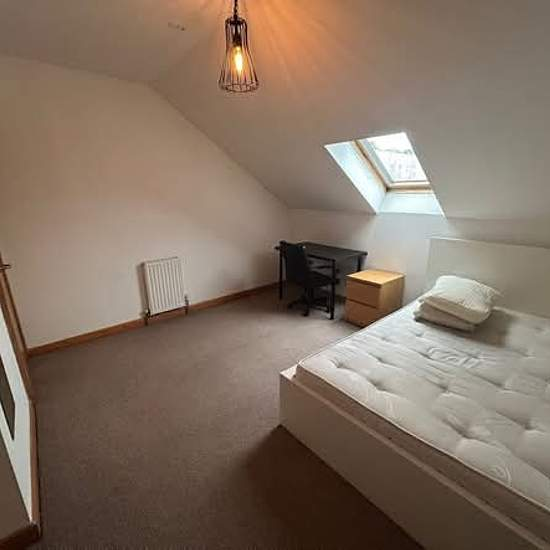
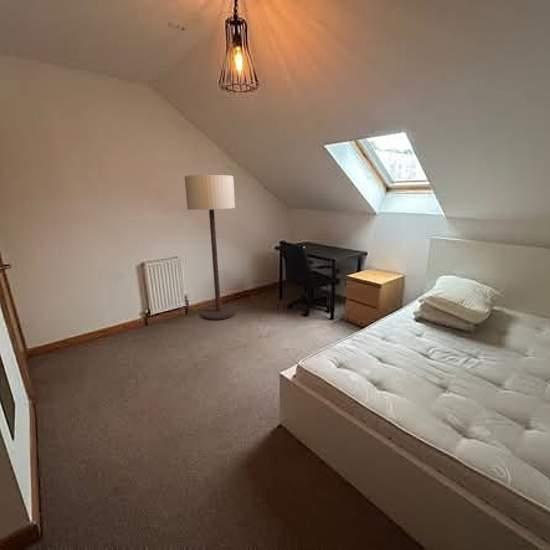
+ floor lamp (214, 248)
